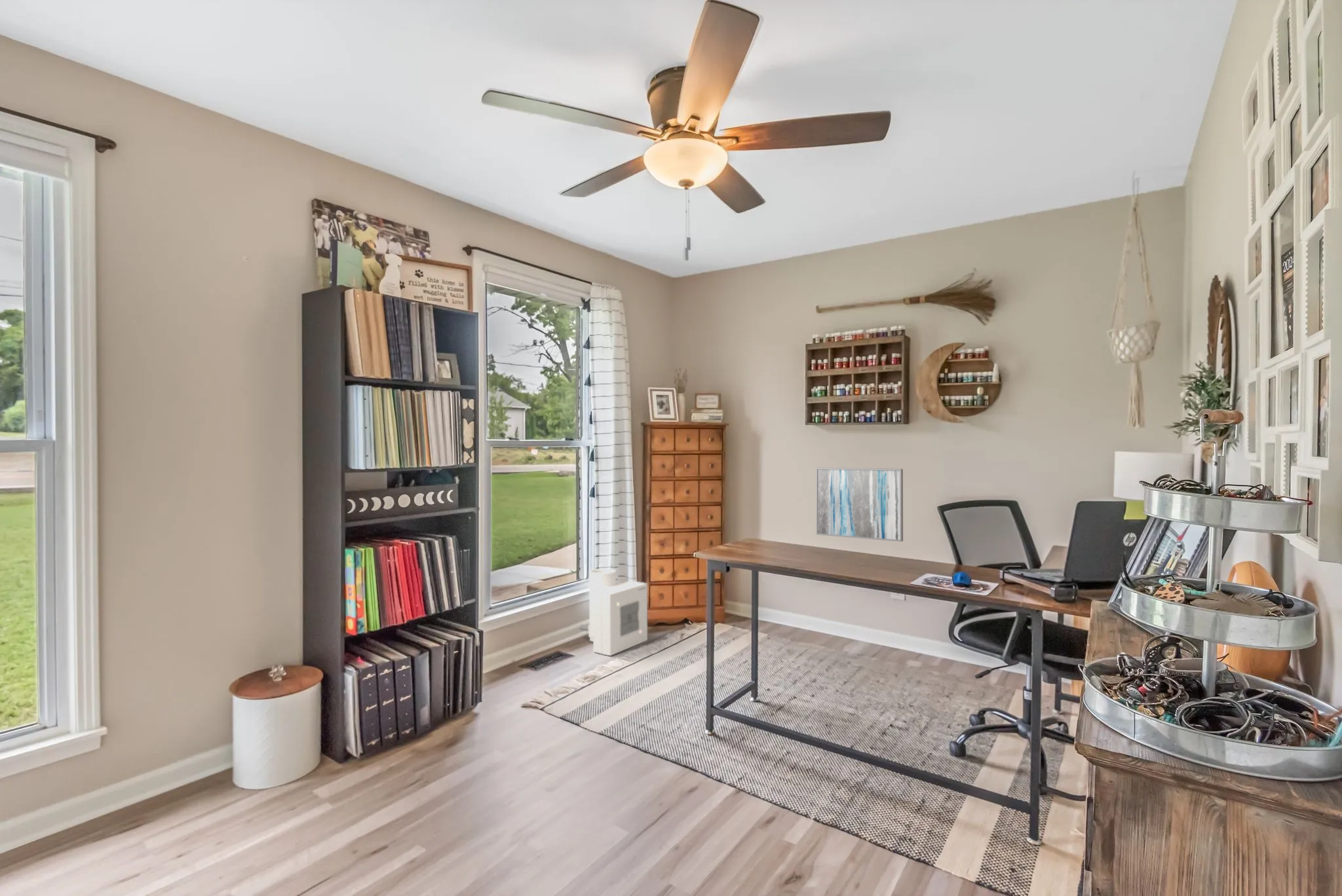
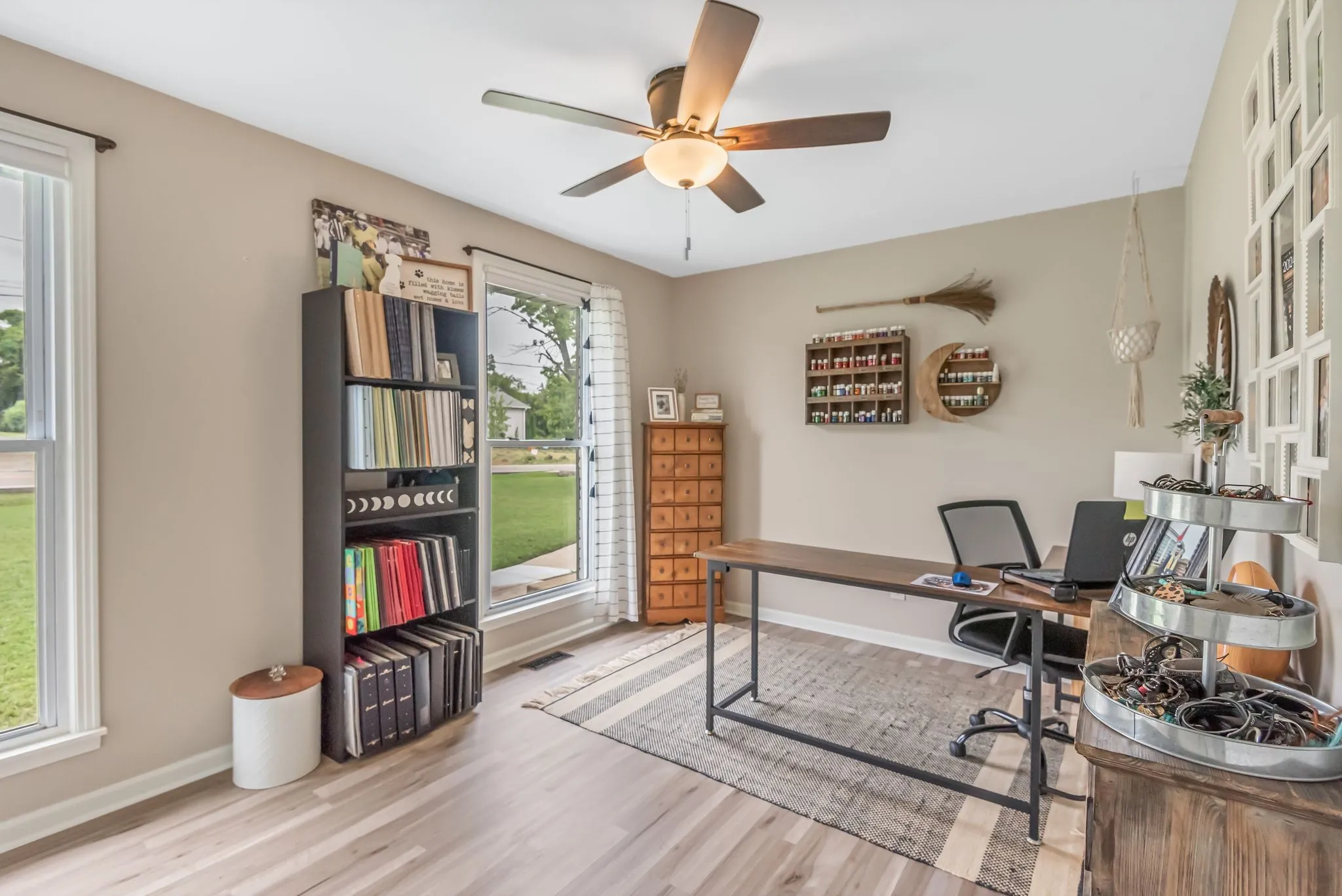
- wall art (858, 503)
- air purifier (604, 607)
